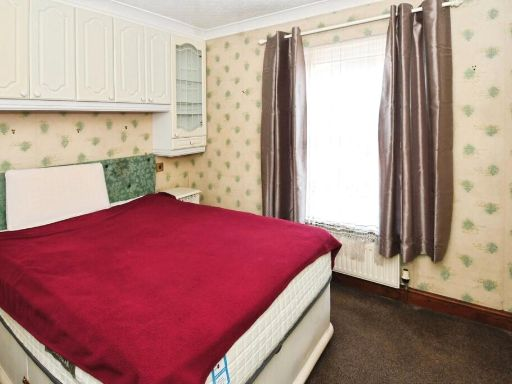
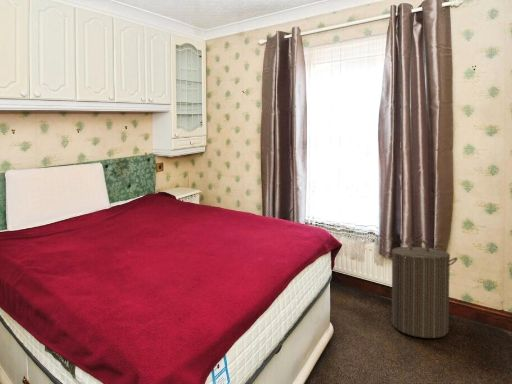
+ laundry hamper (419, 283)
